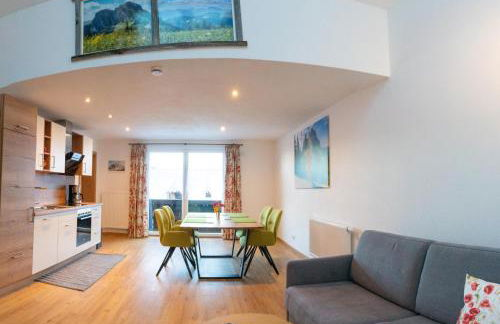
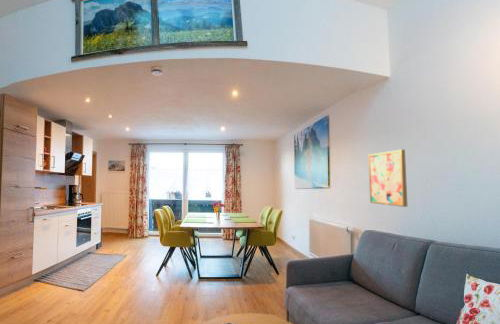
+ wall art (386, 178)
